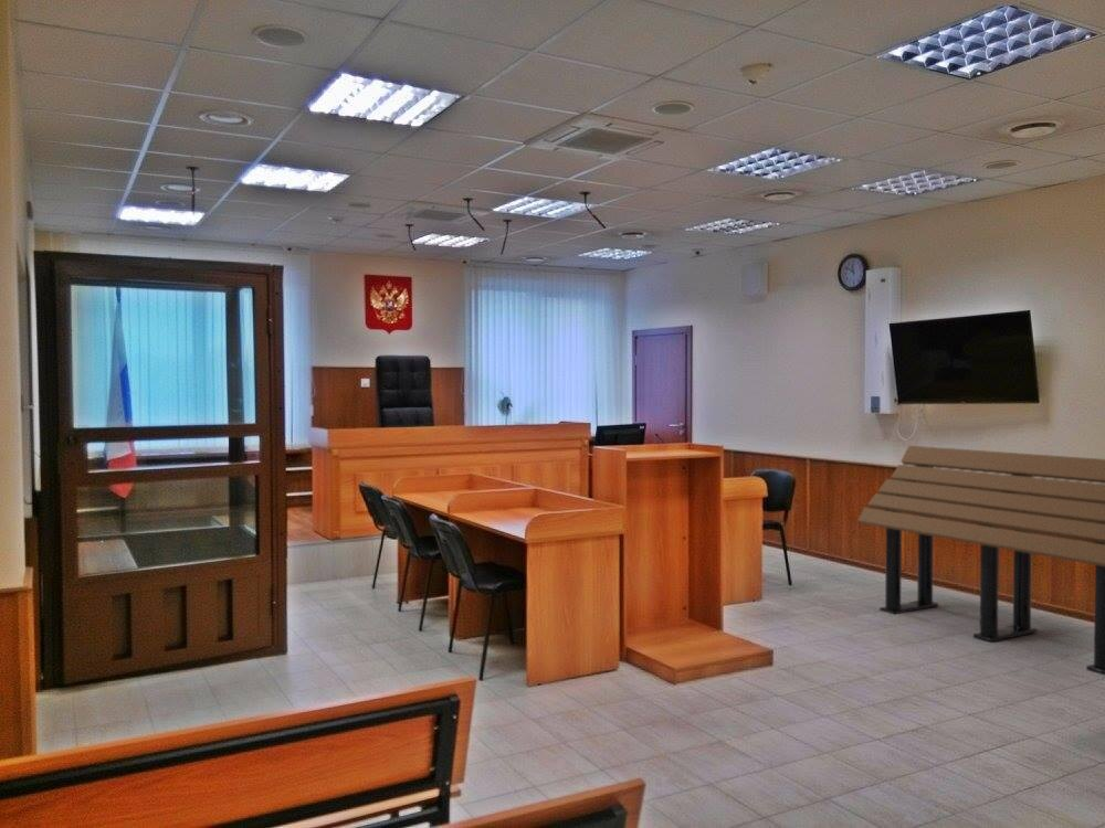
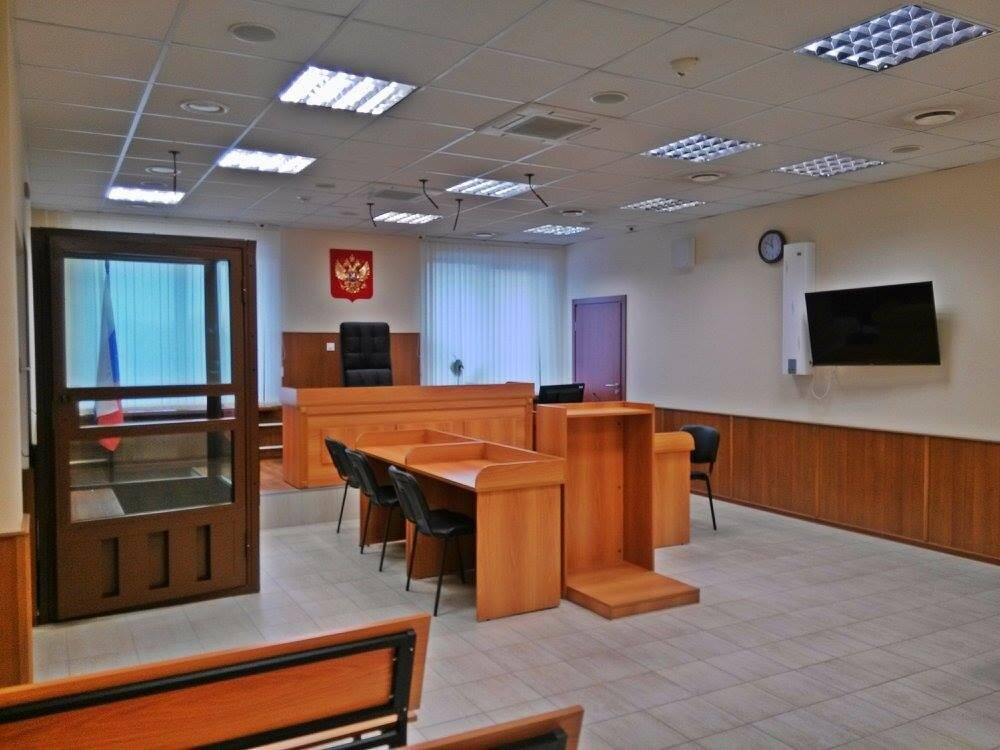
- bench (999, 545)
